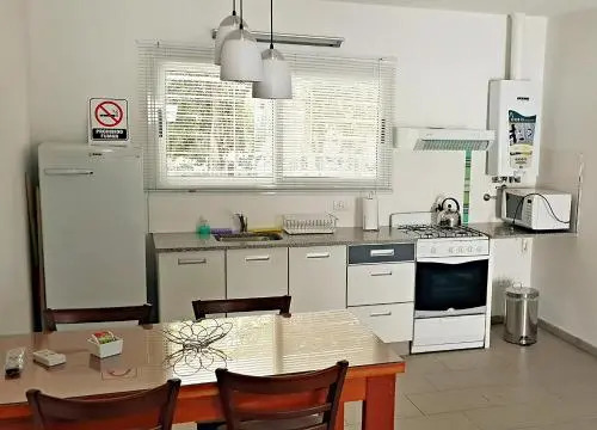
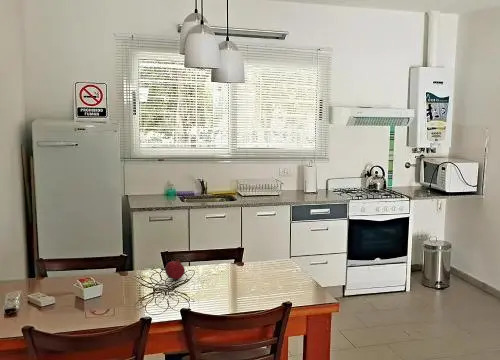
+ fruit (175, 269)
